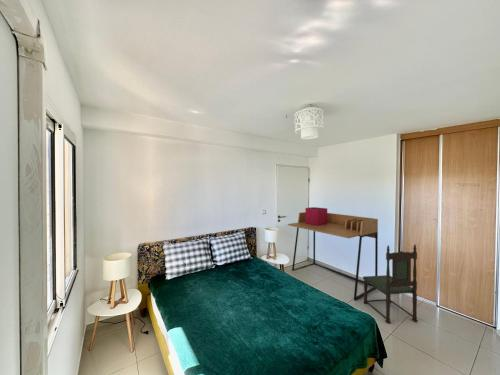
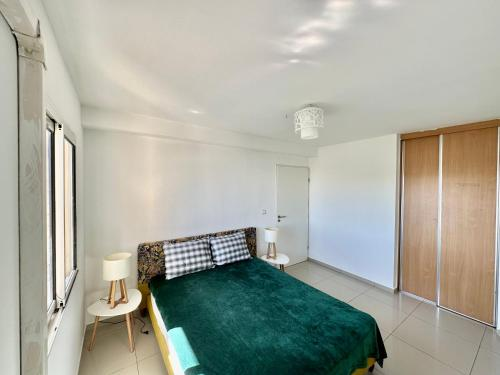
- dining chair (388, 275)
- storage bin (316, 215)
- desk (330, 234)
